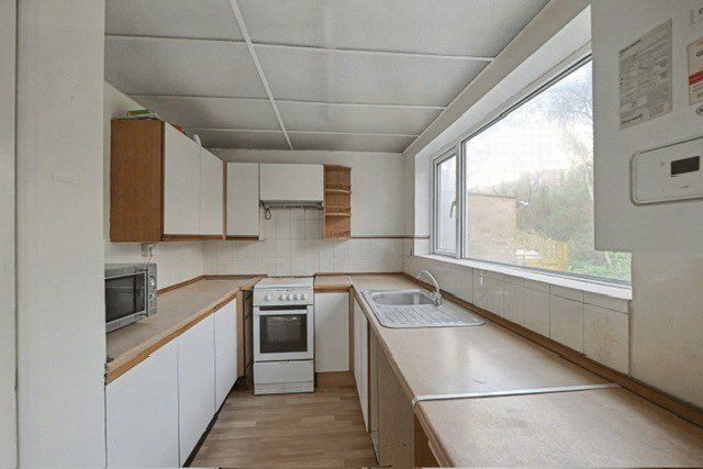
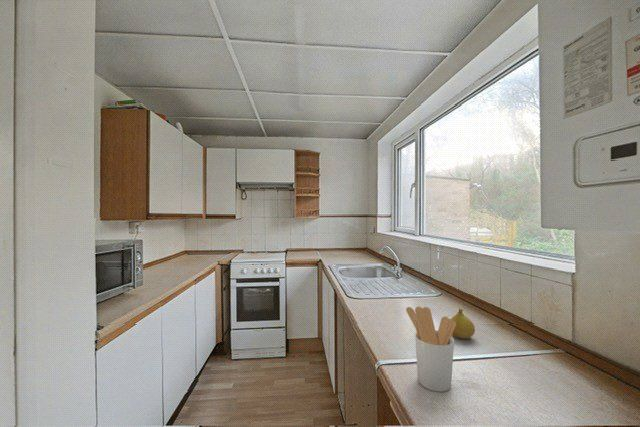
+ fruit (461, 322)
+ utensil holder (428, 344)
